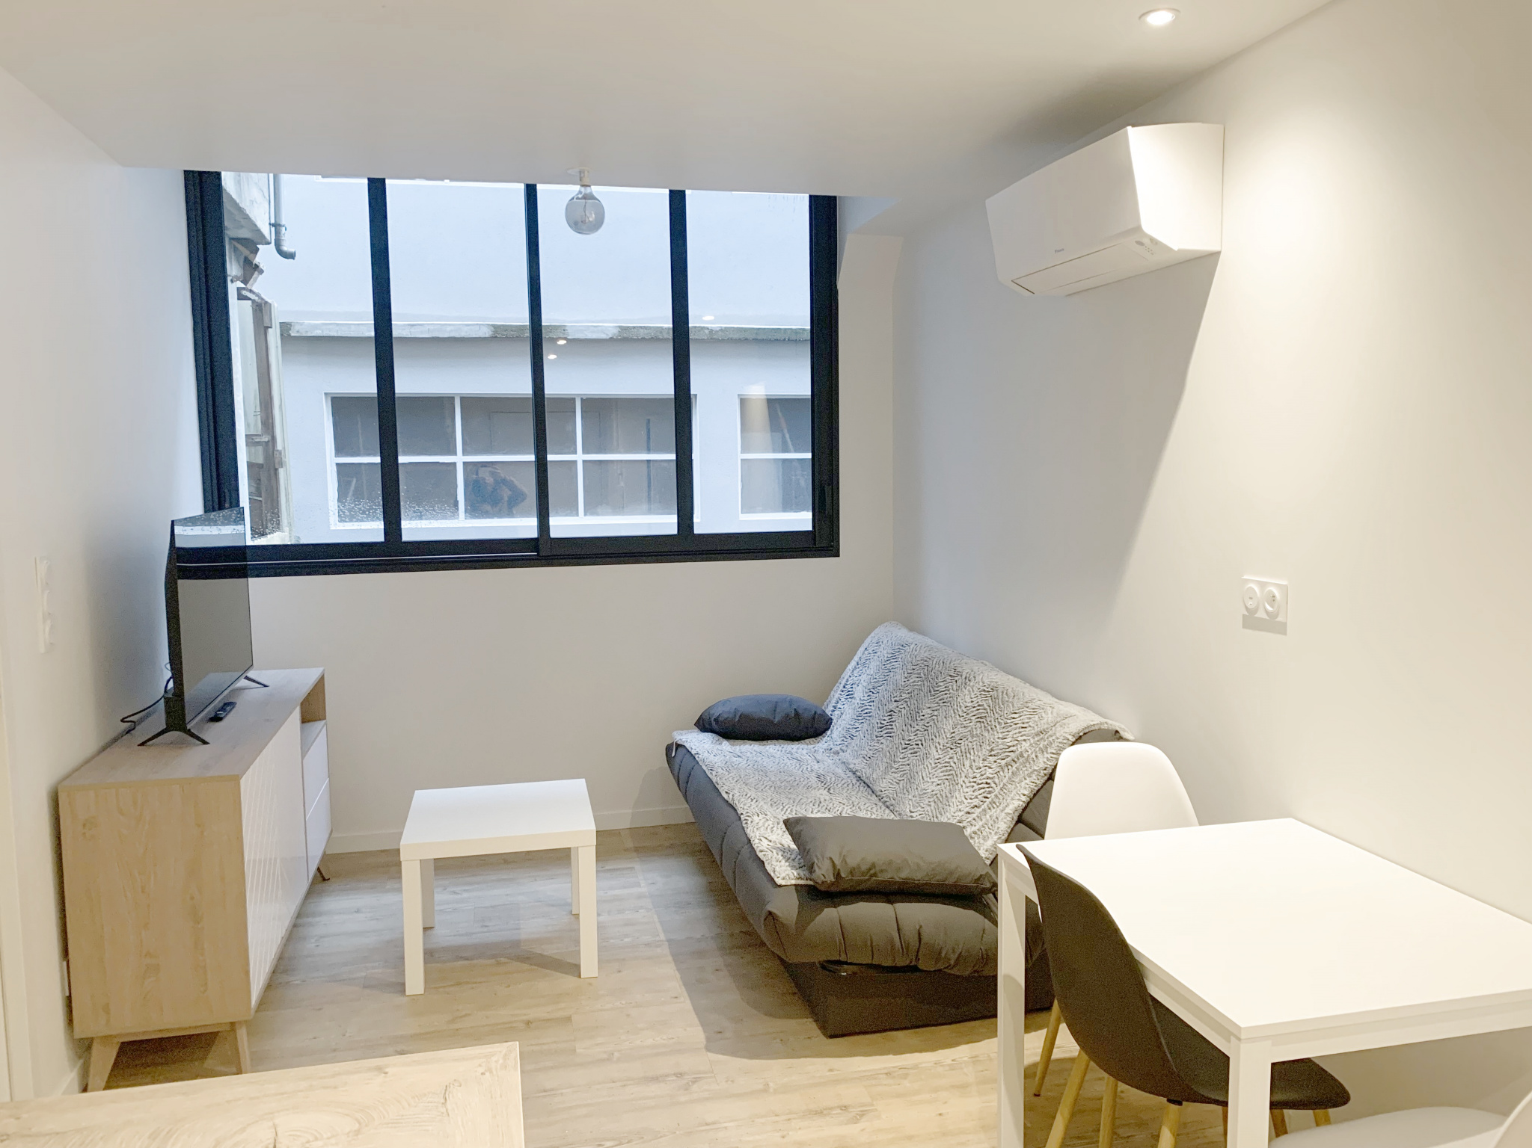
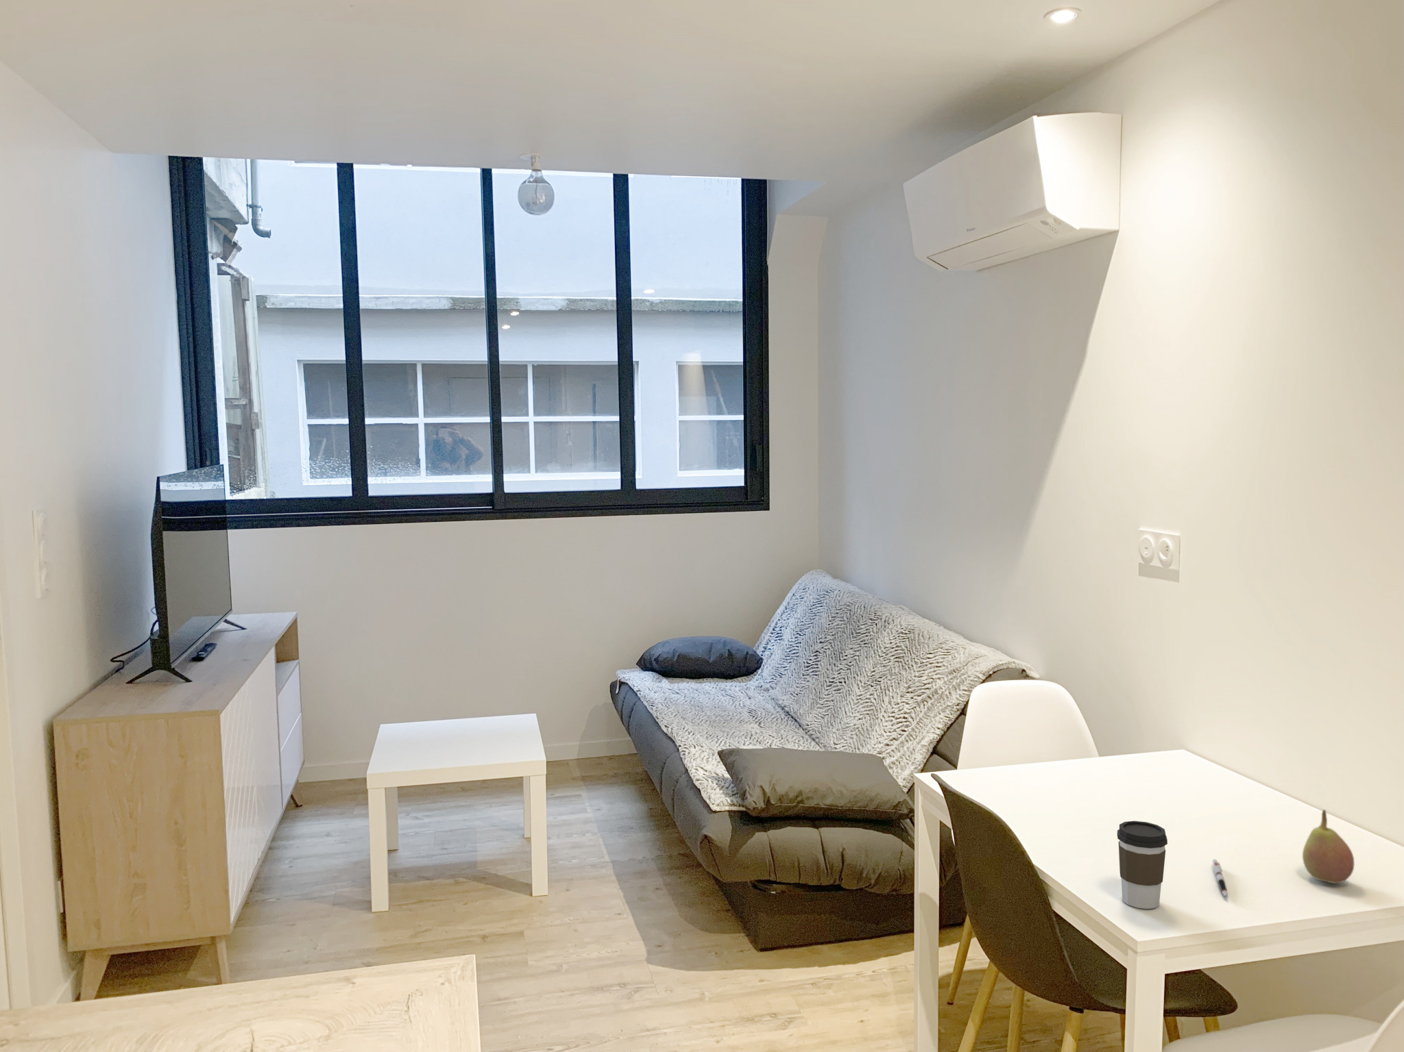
+ pen (1220, 879)
+ coffee cup (1141, 864)
+ fruit (1328, 845)
